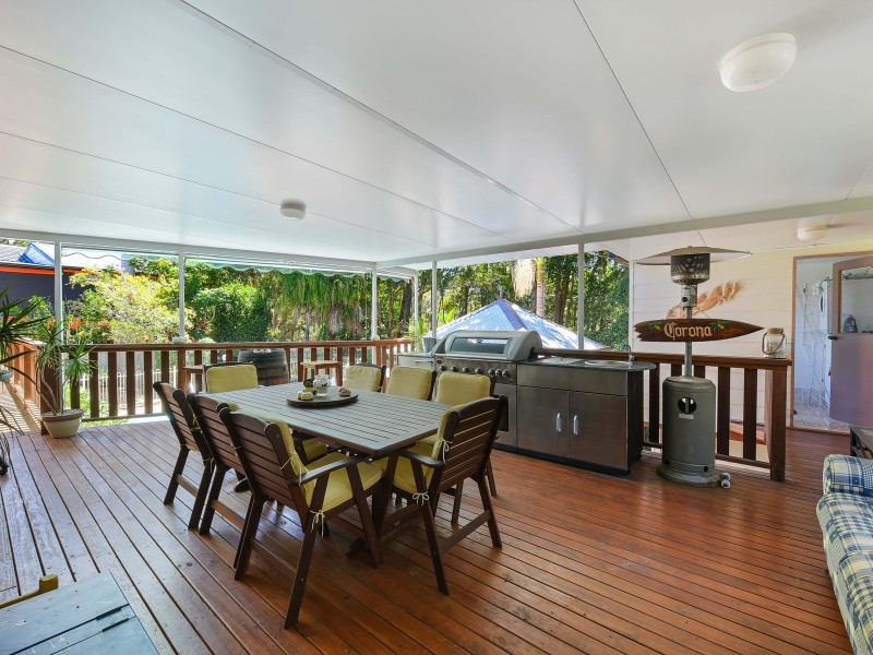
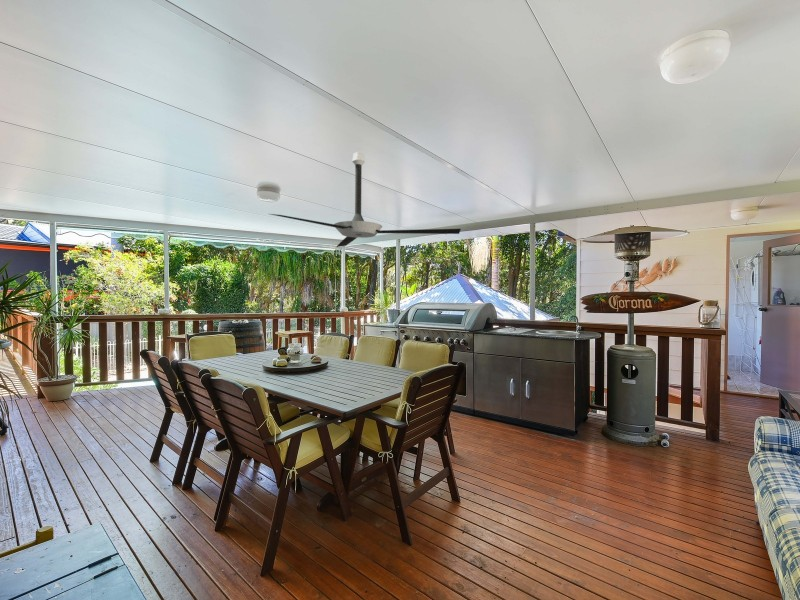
+ ceiling fan (360, 197)
